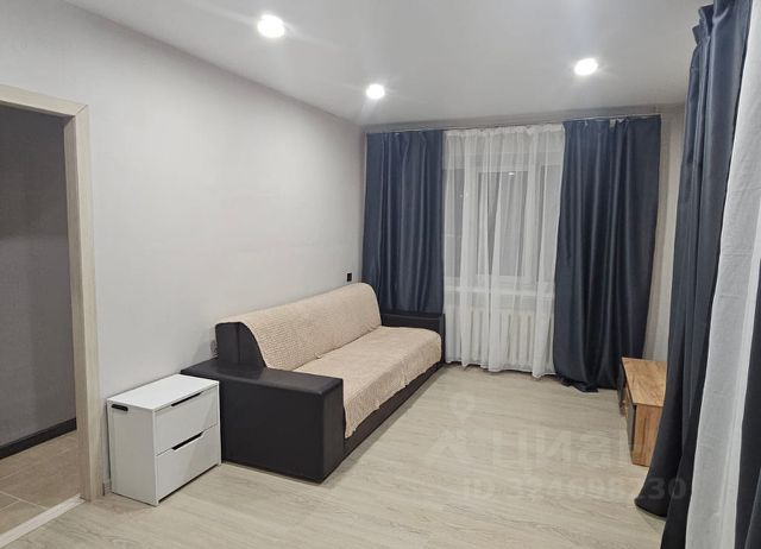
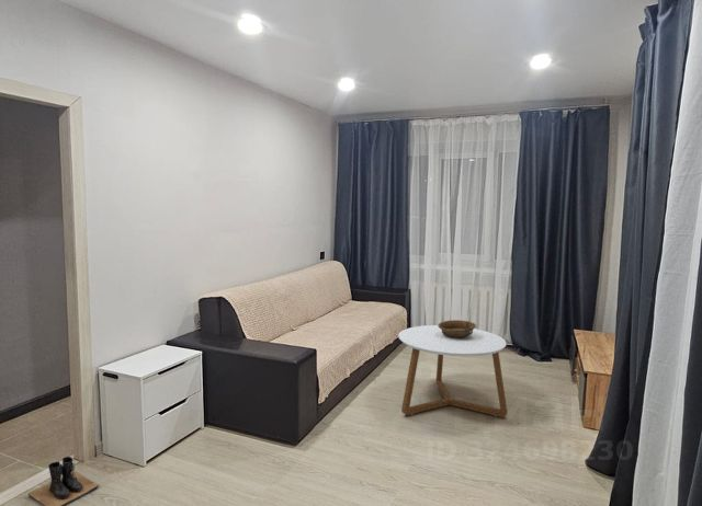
+ coffee table (441, 370)
+ boots (64, 478)
+ decorative bowl (456, 329)
